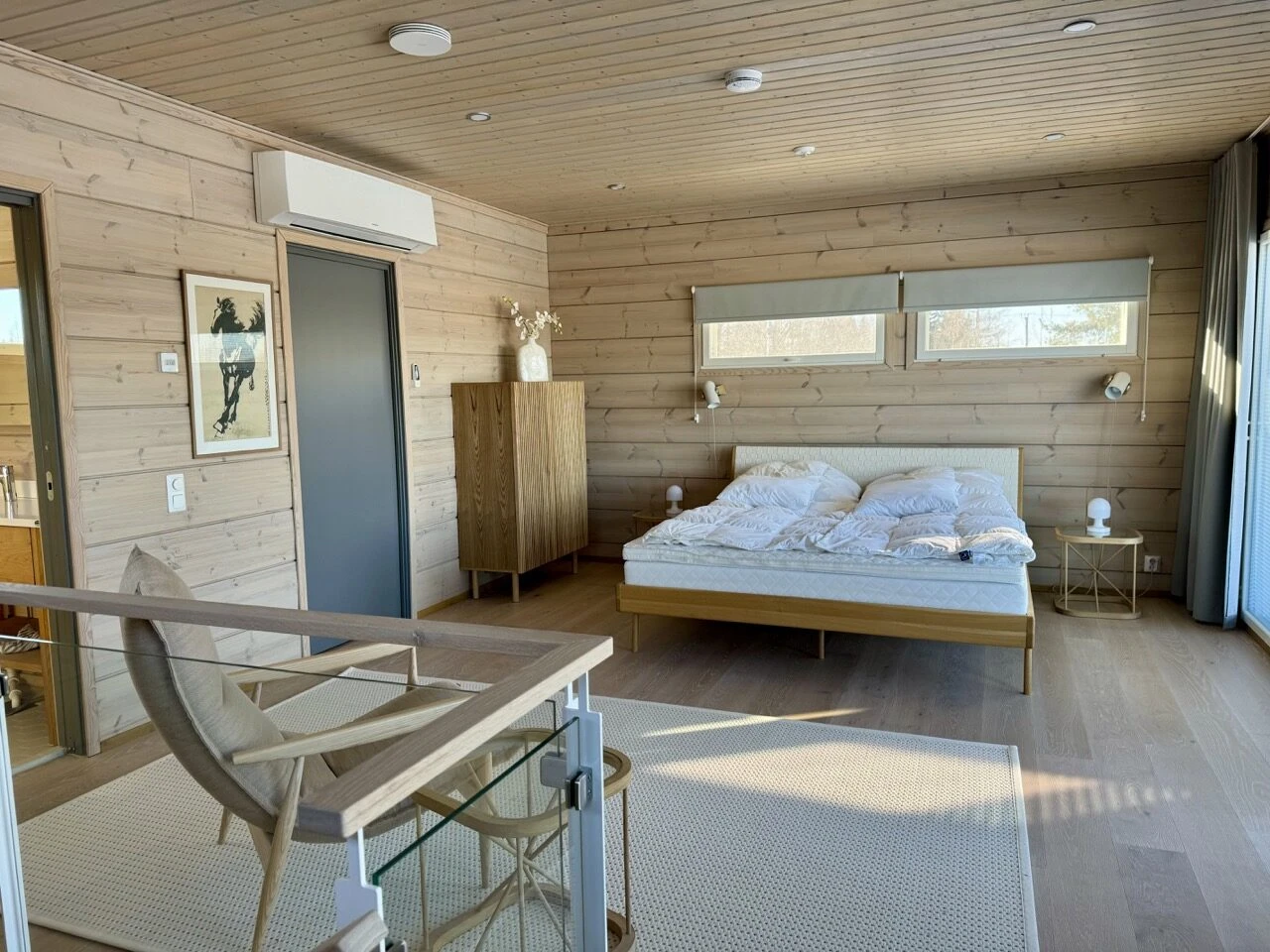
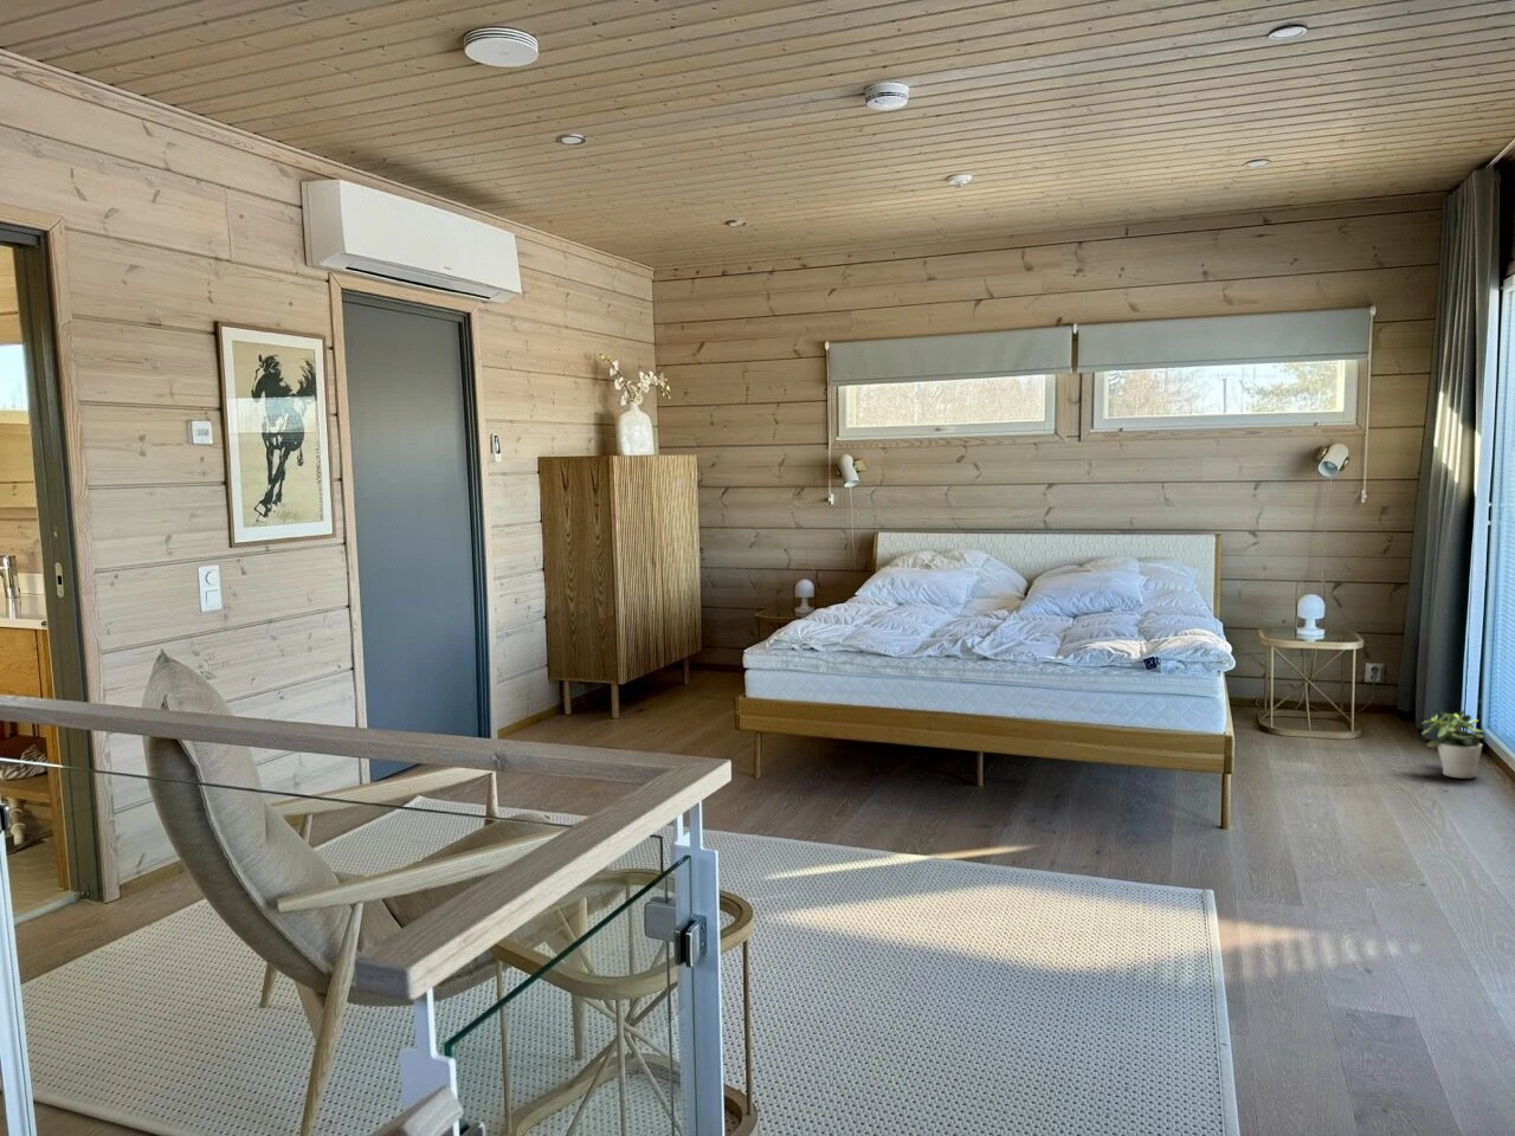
+ potted plant (1449, 741)
